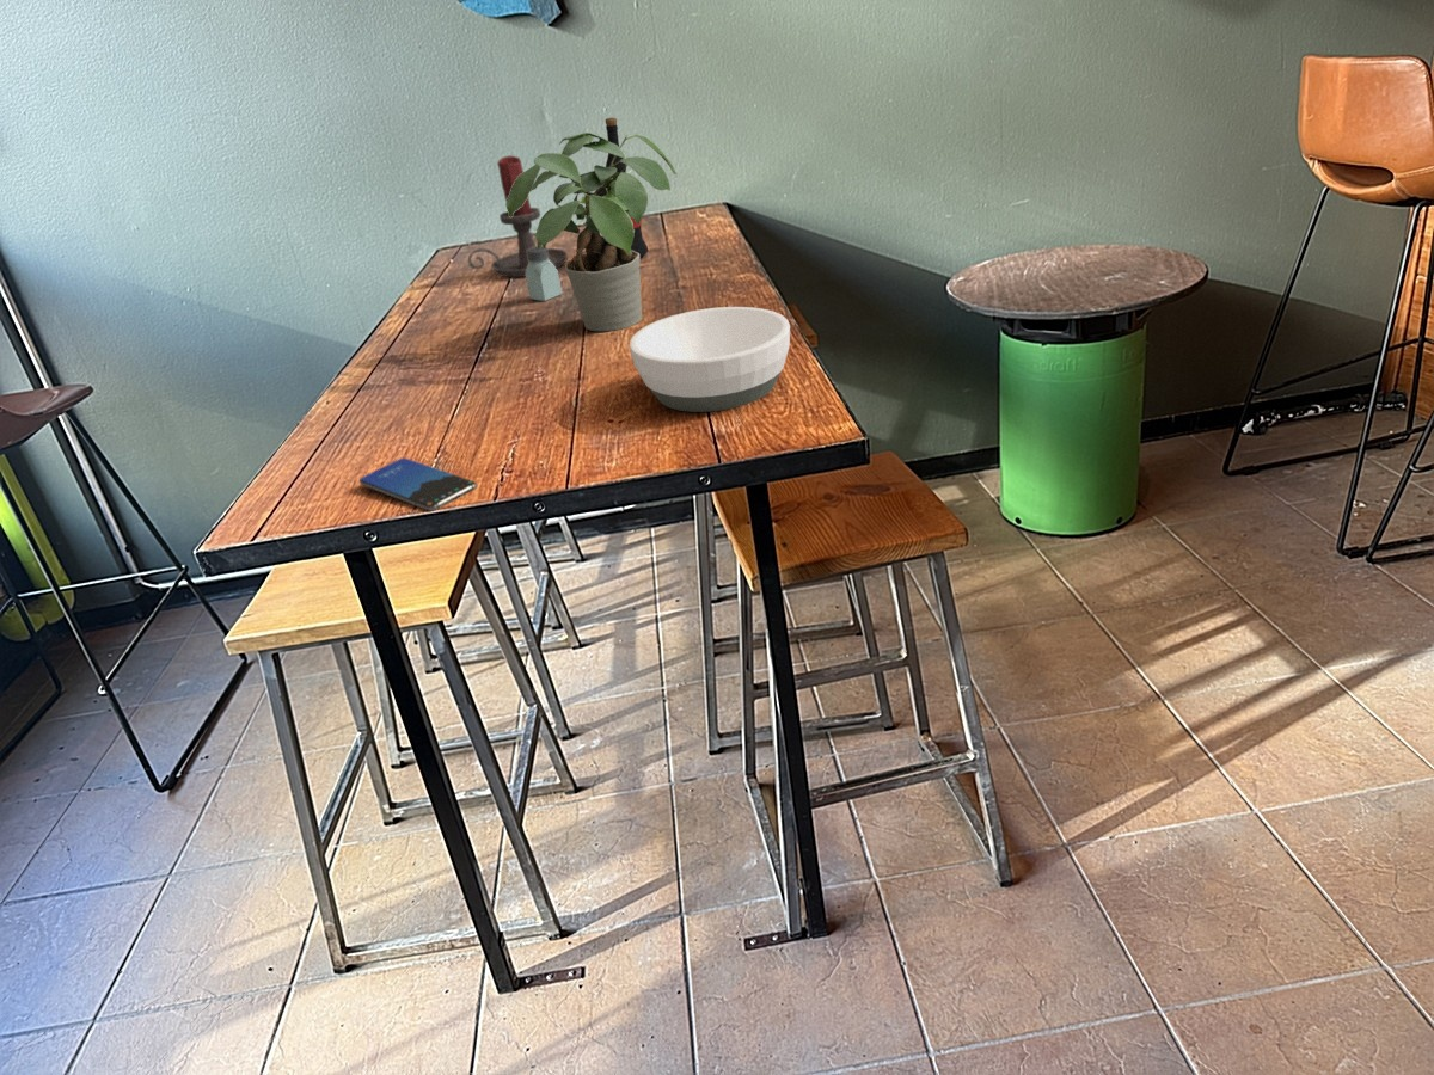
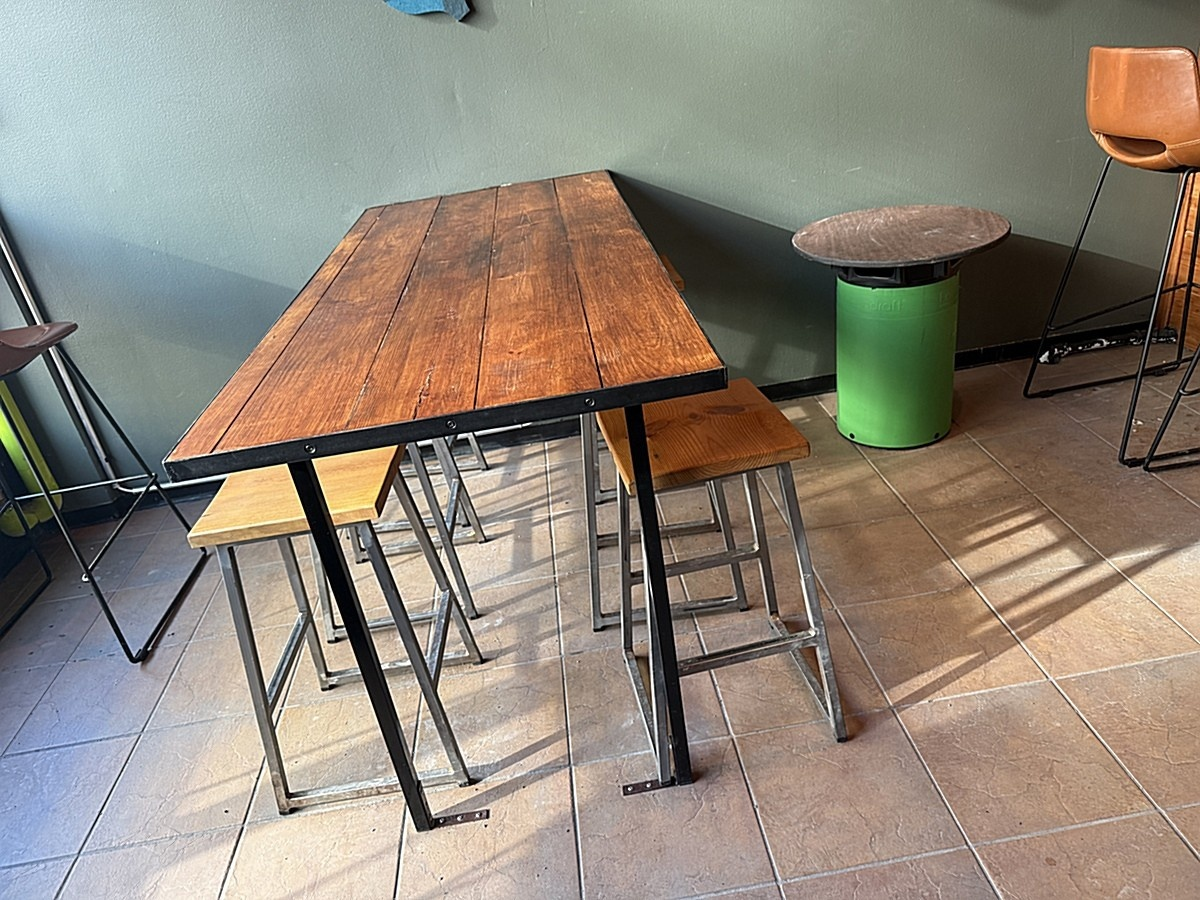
- wine bottle (606, 190)
- candle holder (508, 215)
- smartphone (417, 483)
- bowl (712, 360)
- saltshaker (541, 272)
- potted plant (596, 236)
